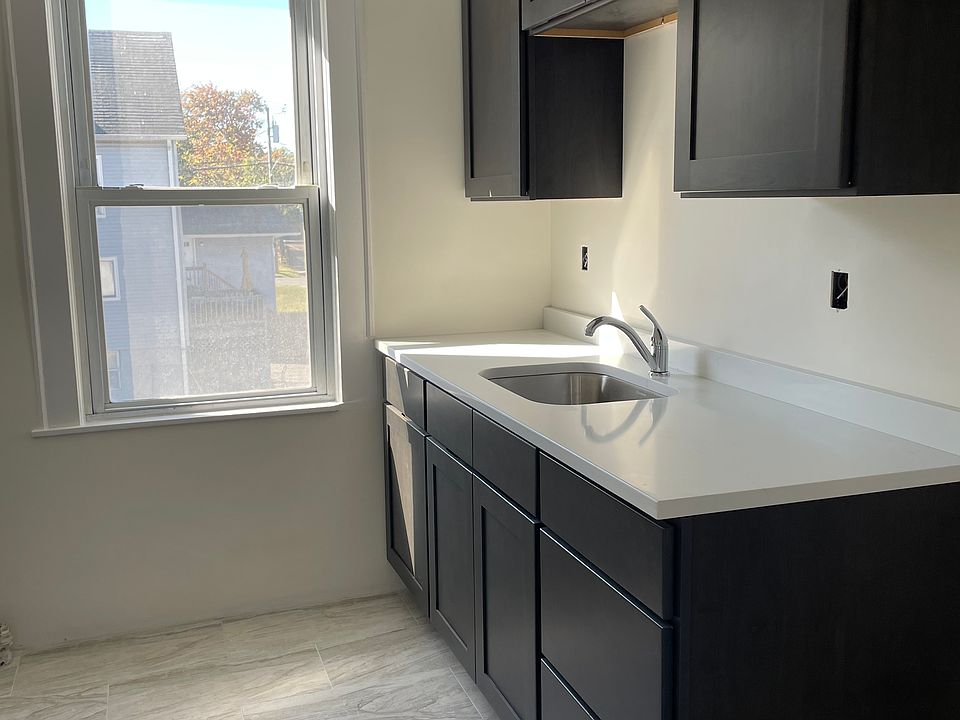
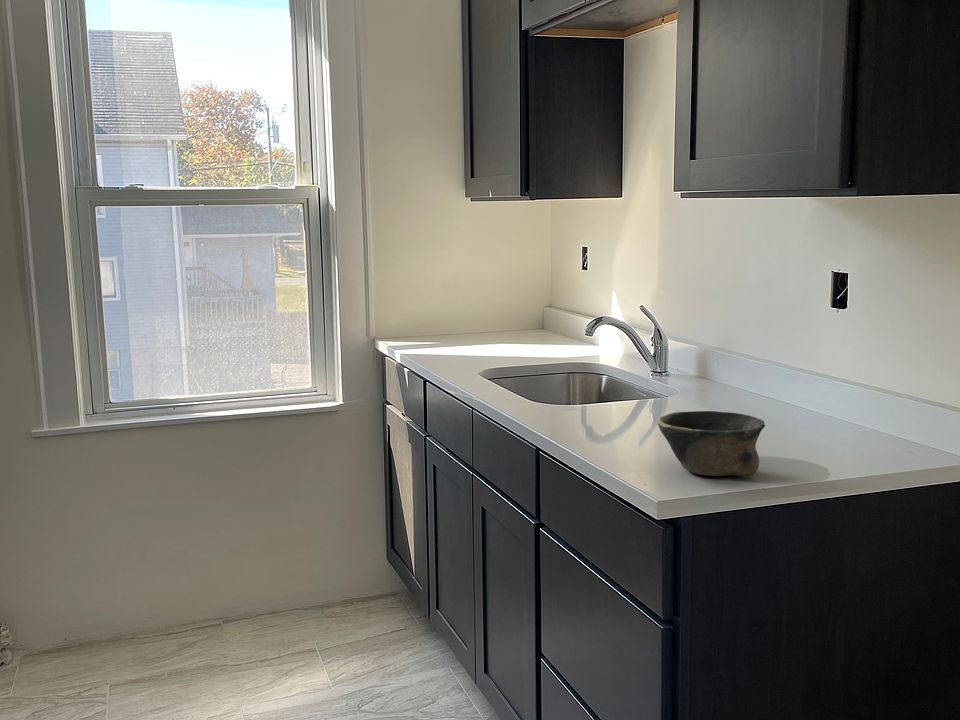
+ bowl (710, 444)
